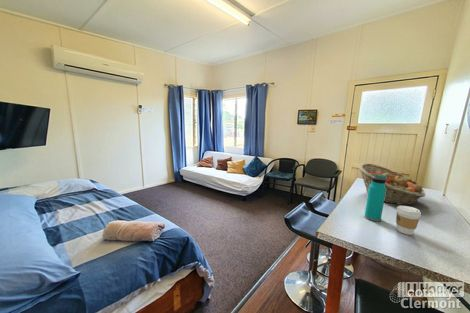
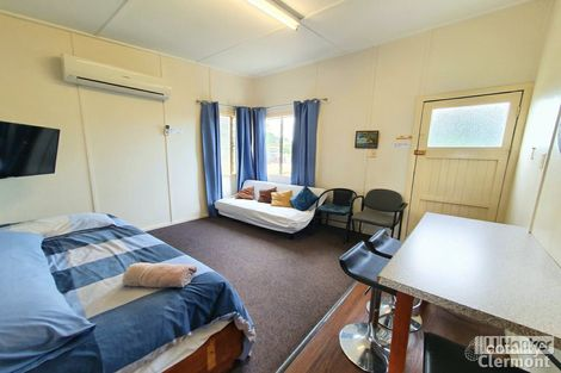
- coffee cup (406, 219)
- water bottle (375, 196)
- fruit basket (388, 182)
